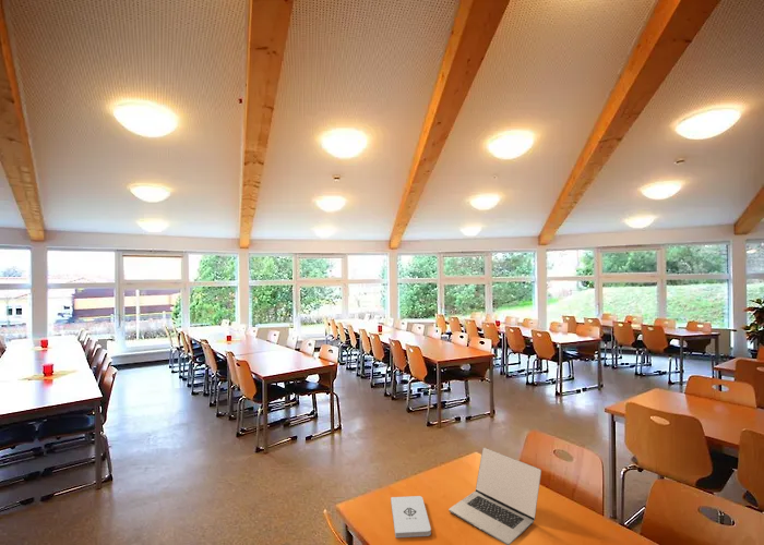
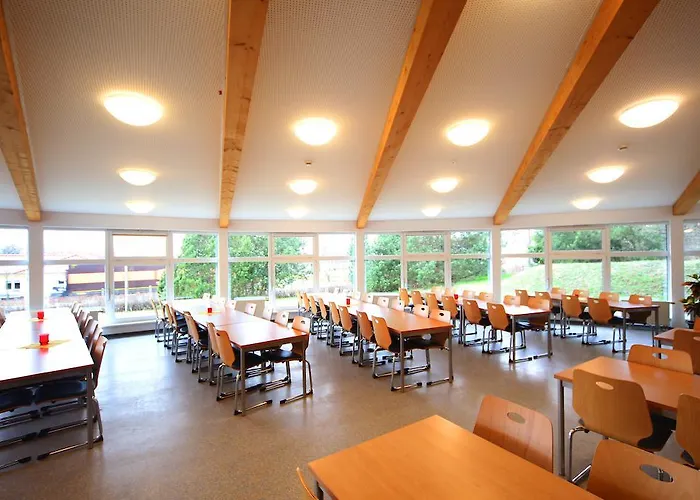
- notepad (409, 514)
- laptop (494, 491)
